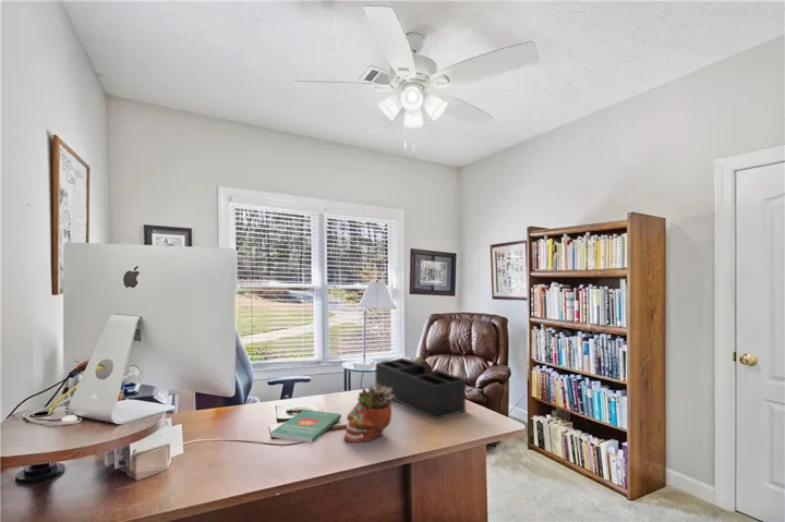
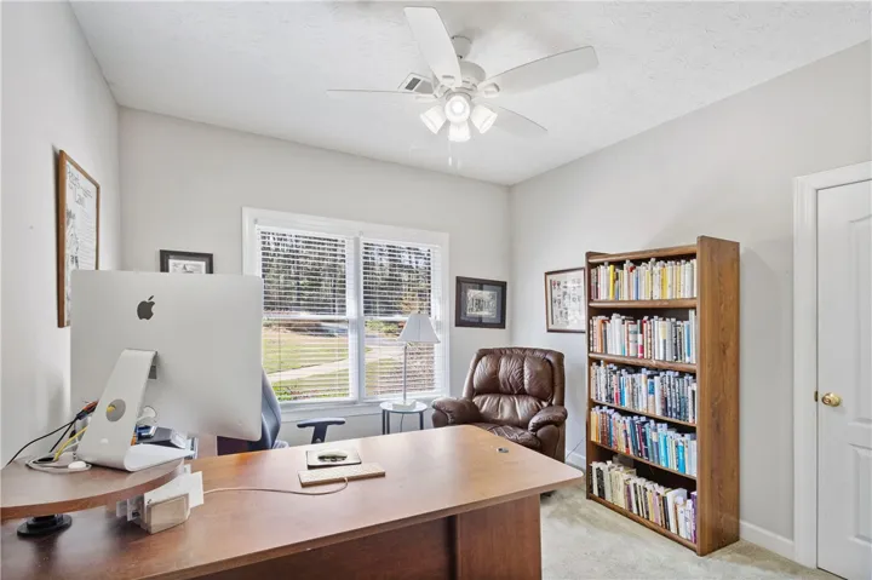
- succulent planter (369, 410)
- book (307, 424)
- desk organizer (416, 385)
